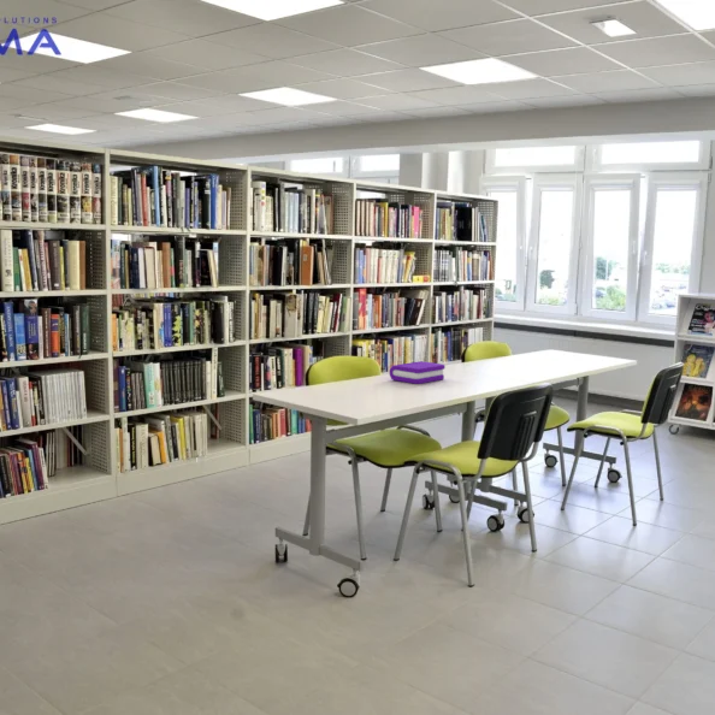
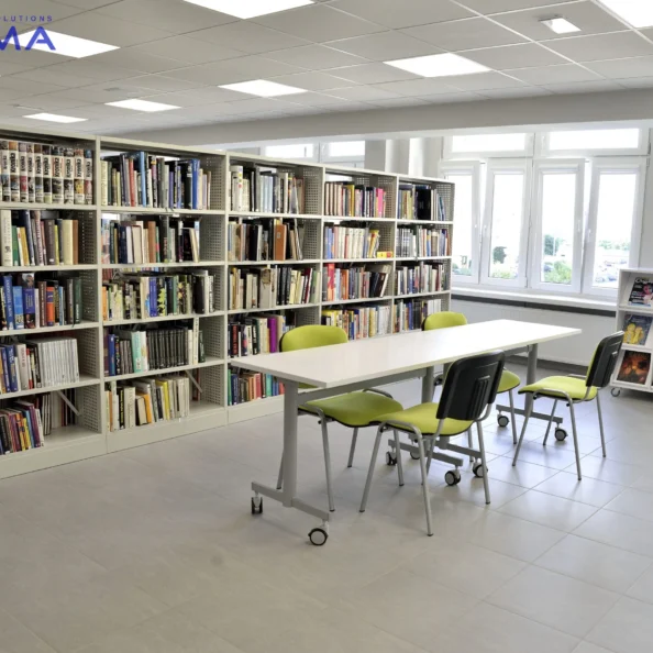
- book (416, 372)
